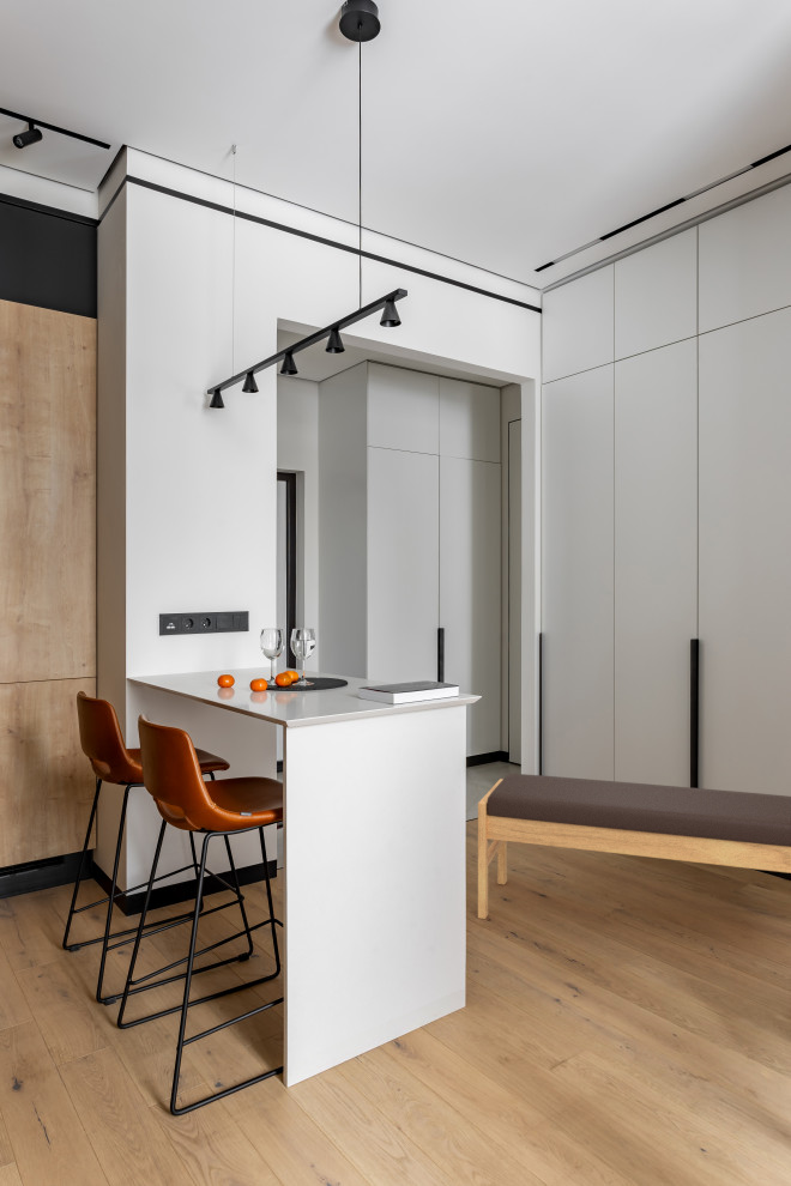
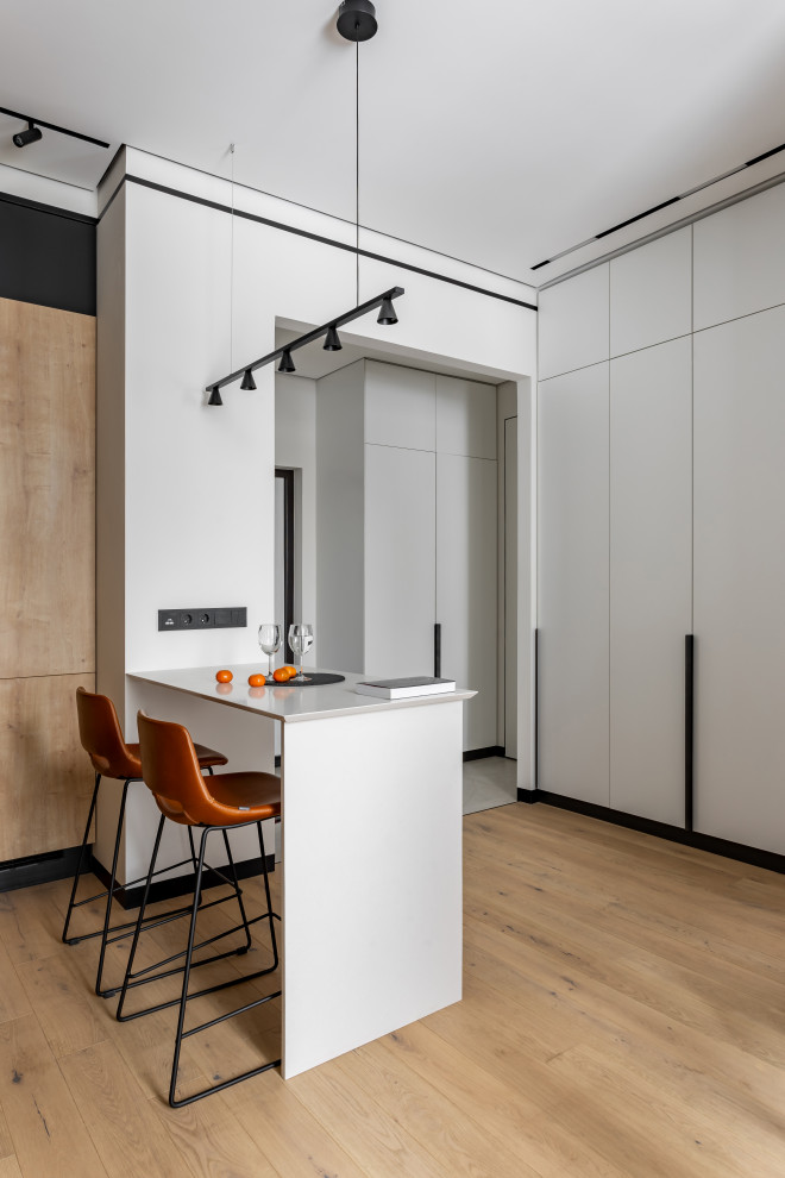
- bench (642, 855)
